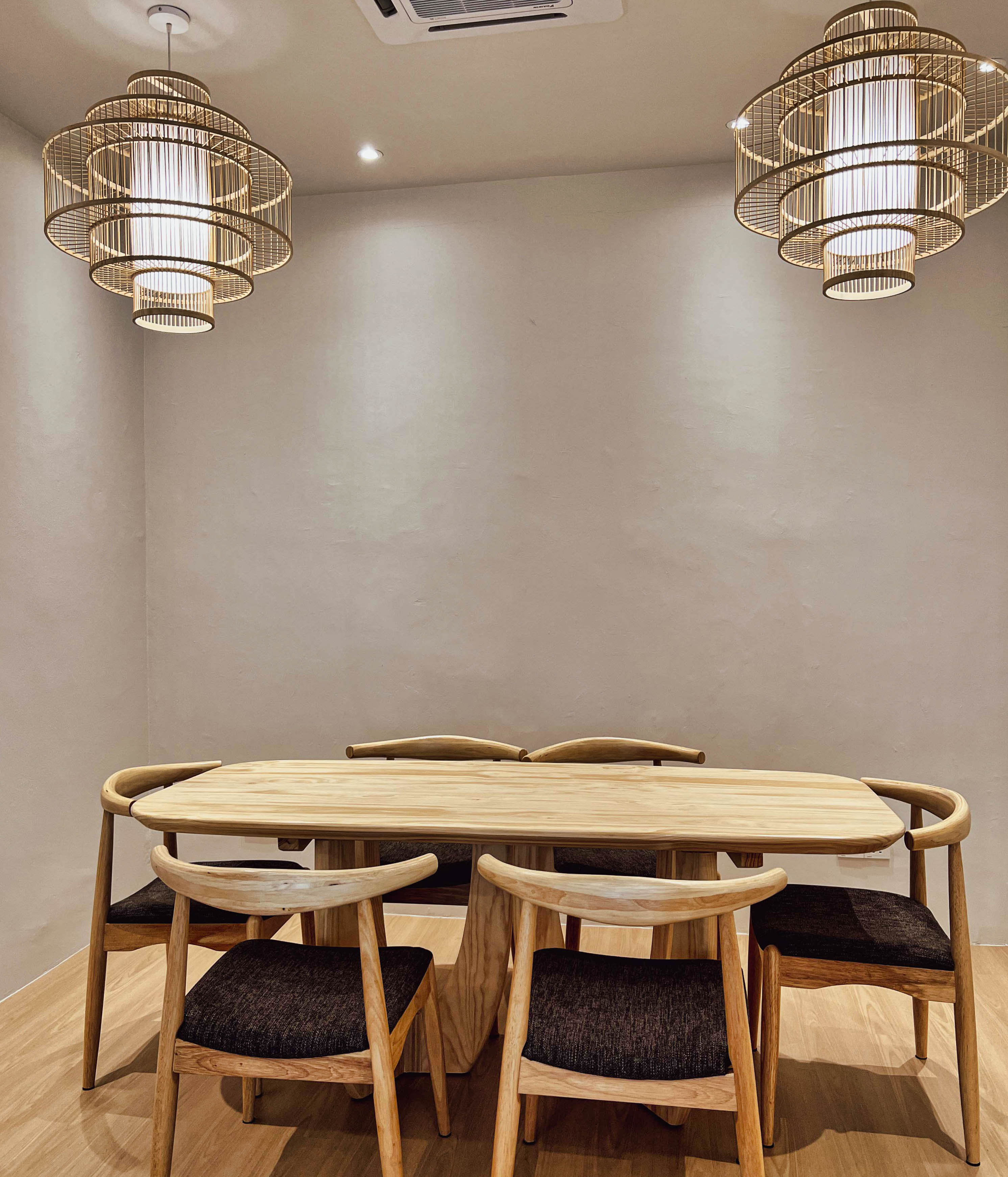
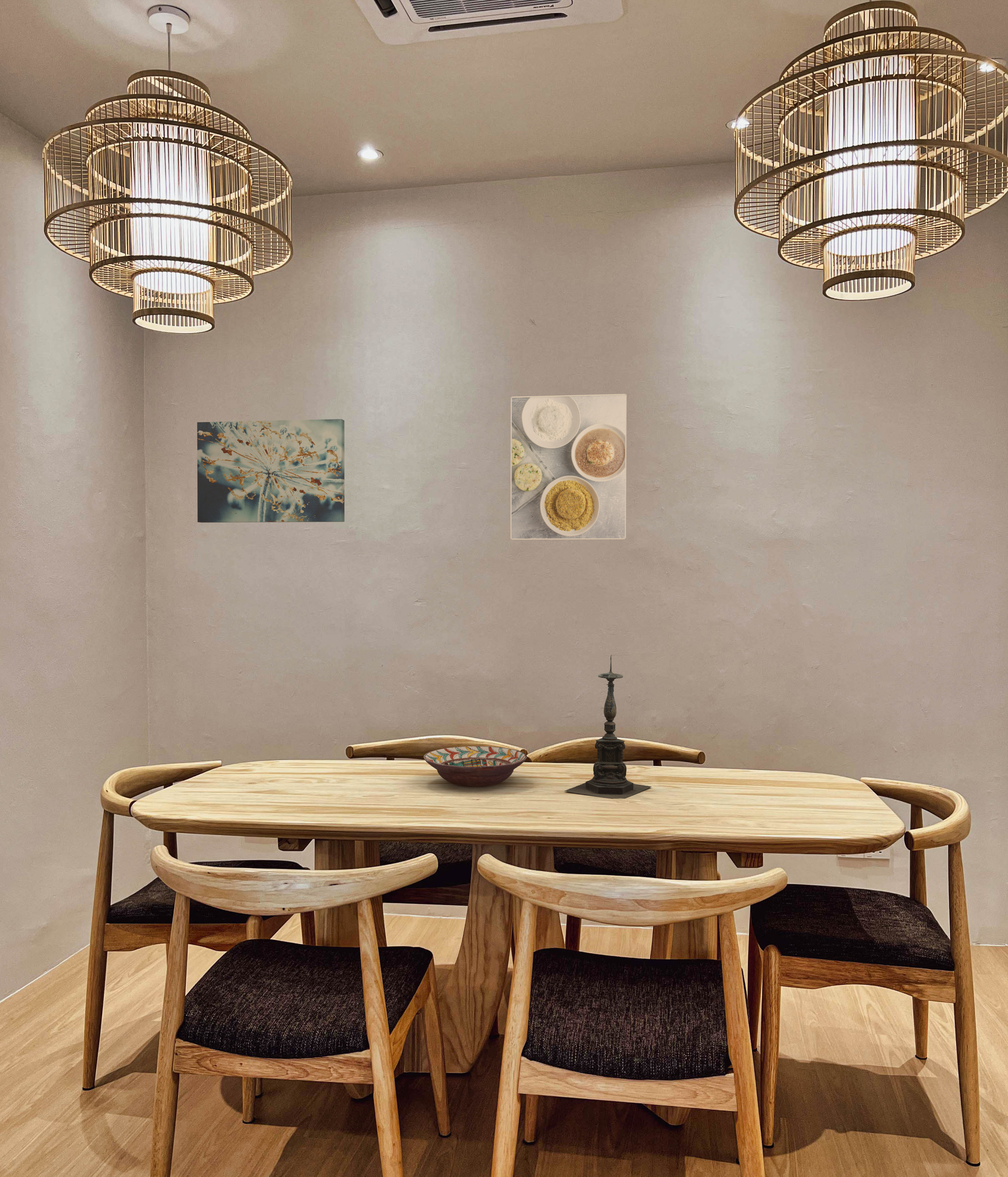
+ candle holder (609, 722)
+ decorative bowl (475, 768)
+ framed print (568, 468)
+ wall art (270, 471)
